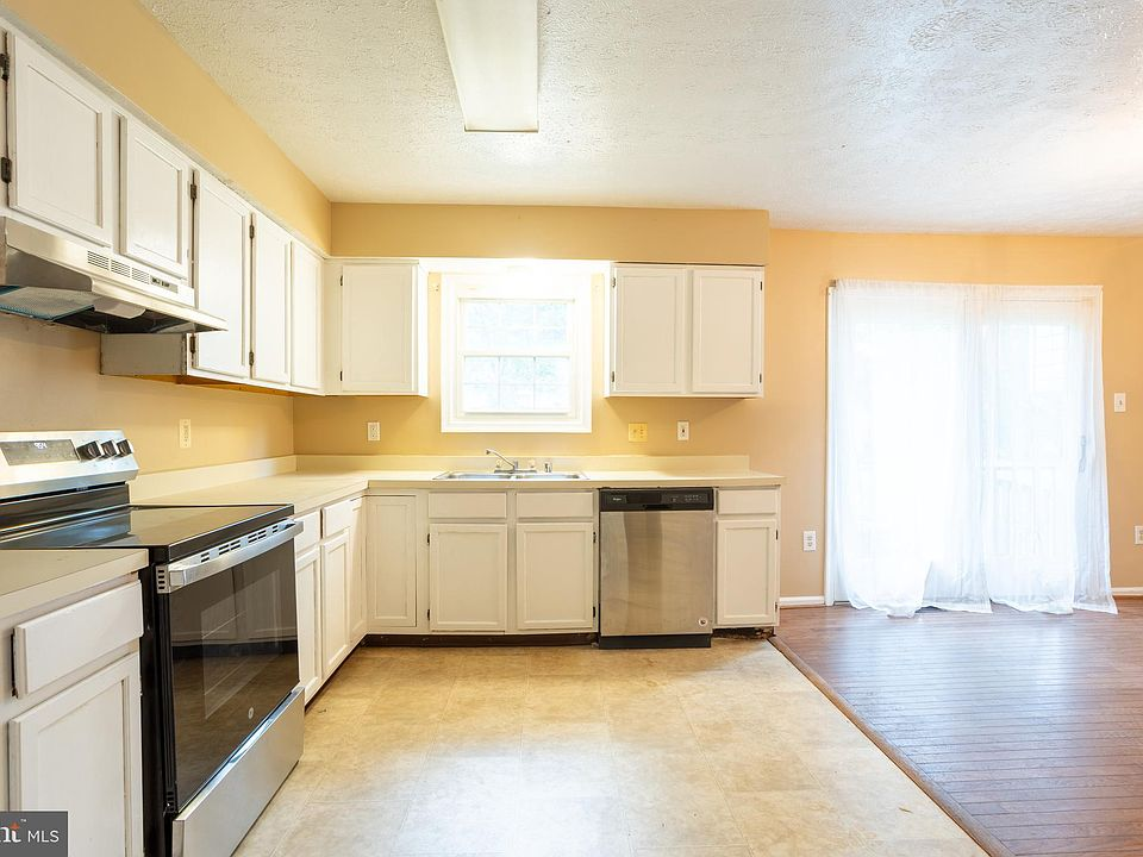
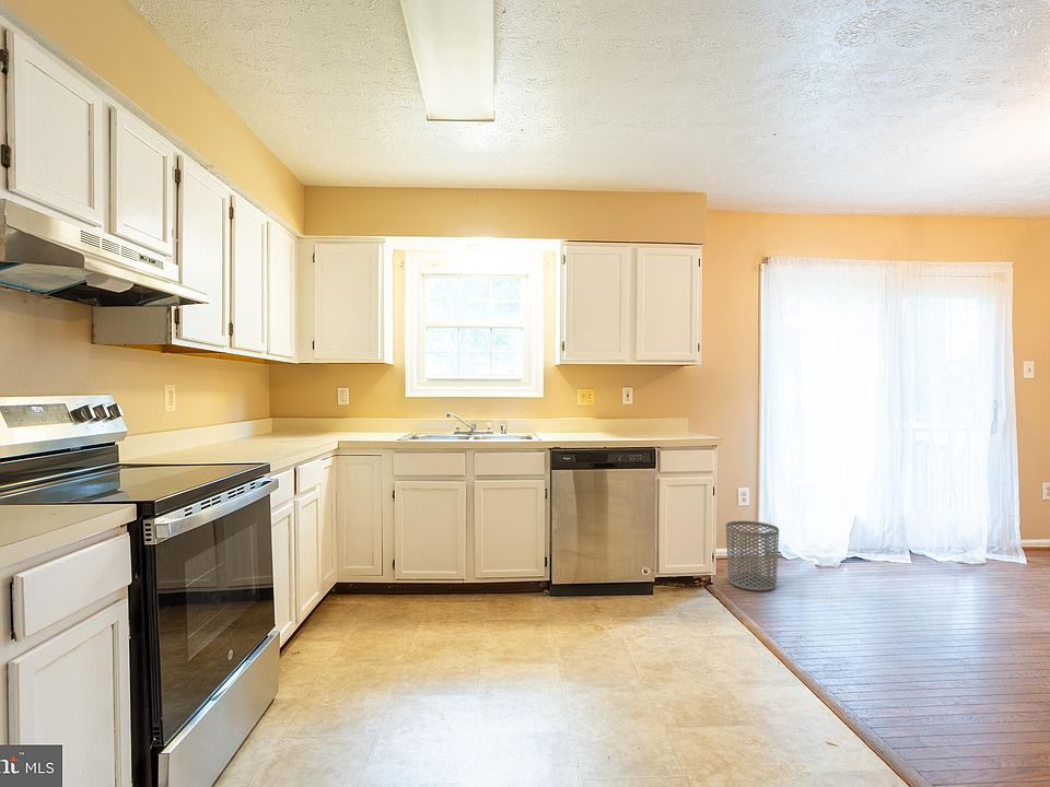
+ waste bin (751, 554)
